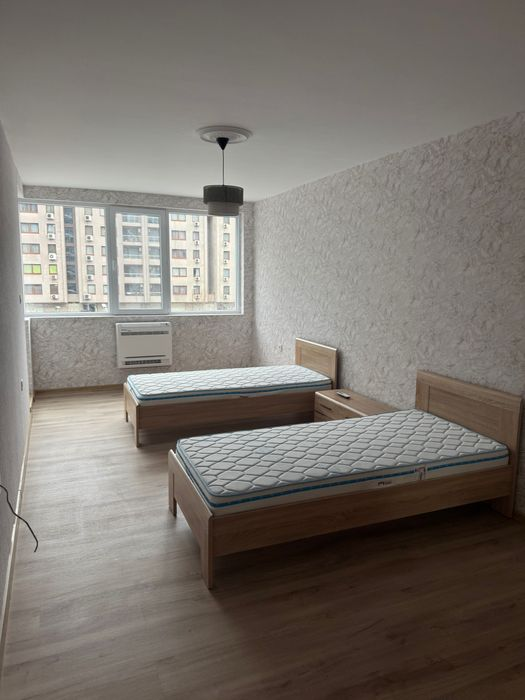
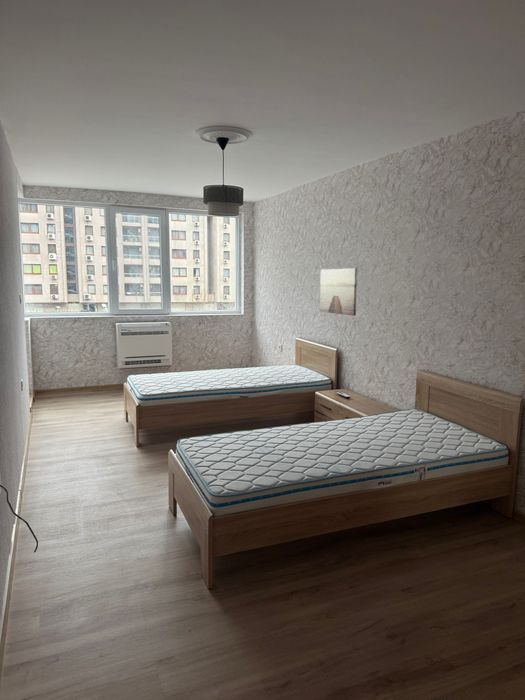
+ wall art (337, 291)
